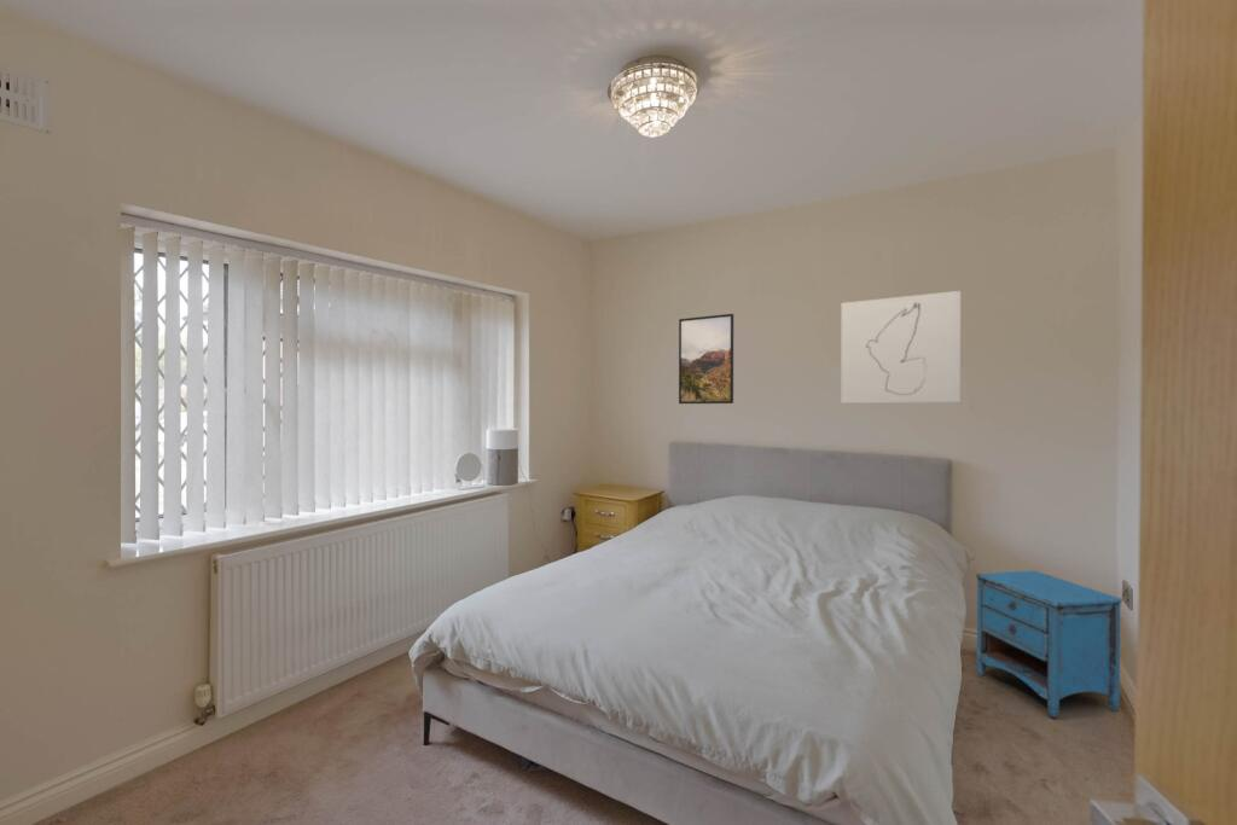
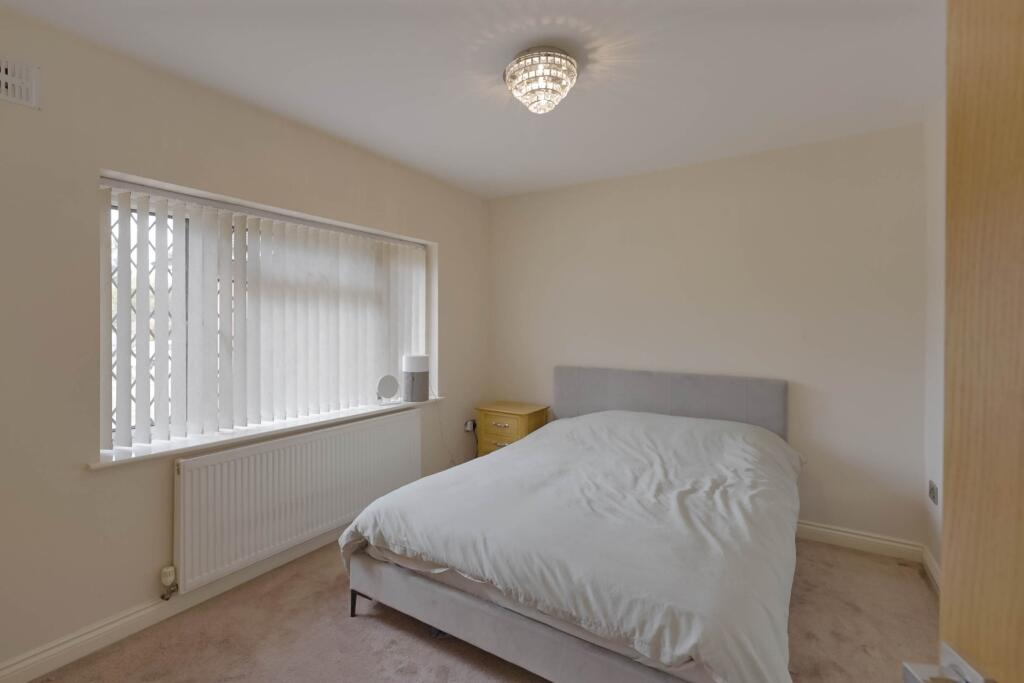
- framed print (705, 360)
- nightstand (1043, 638)
- wall art (898, 349)
